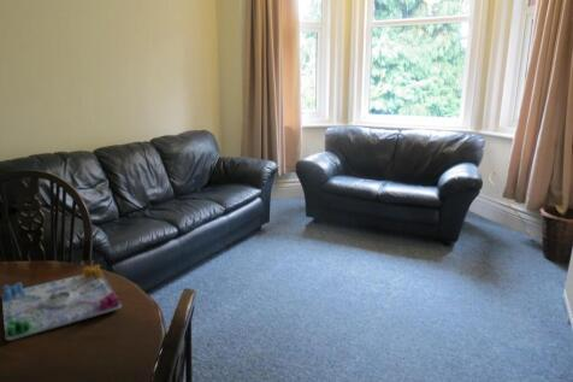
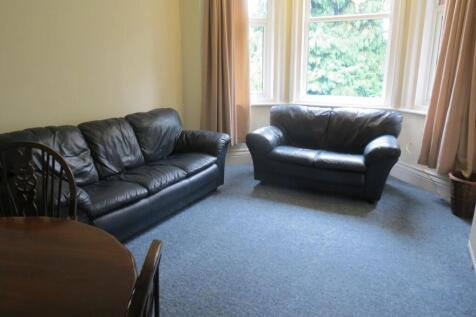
- board game (59, 296)
